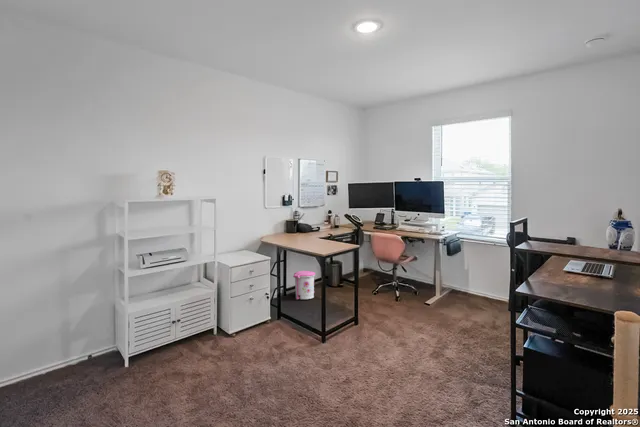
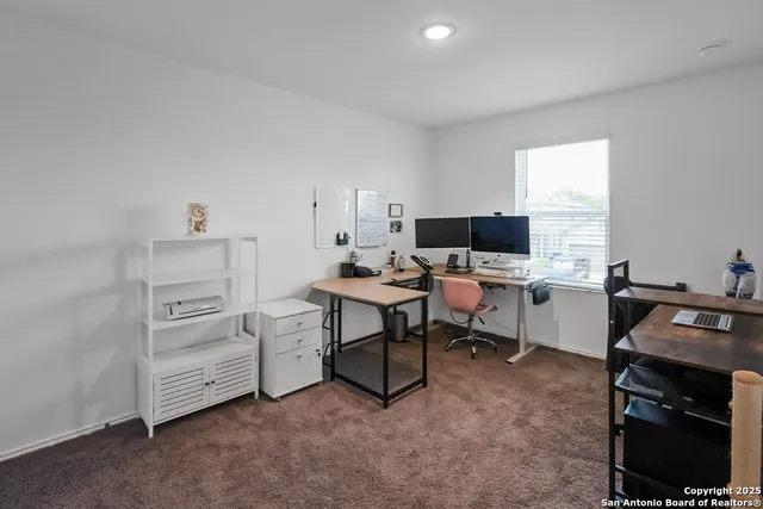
- trash can (304, 284)
